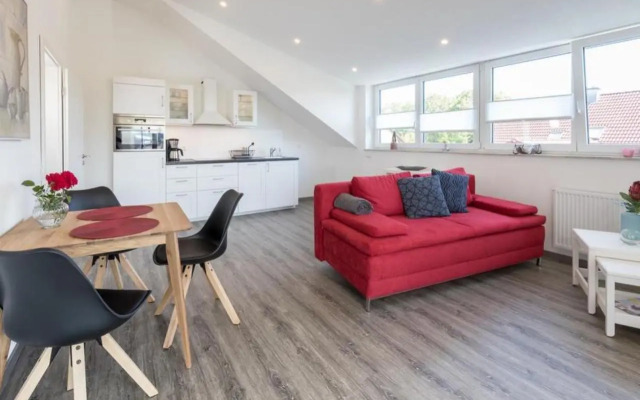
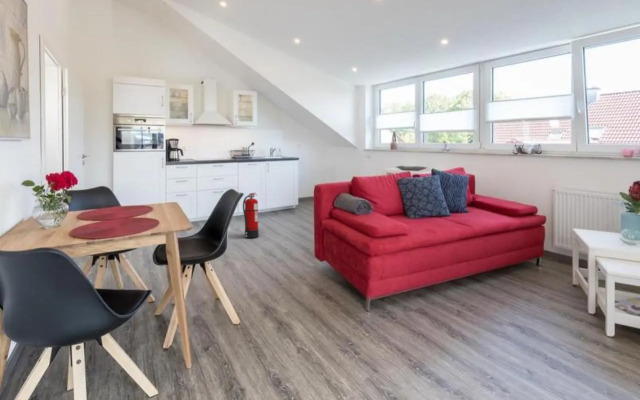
+ fire extinguisher (250, 215)
